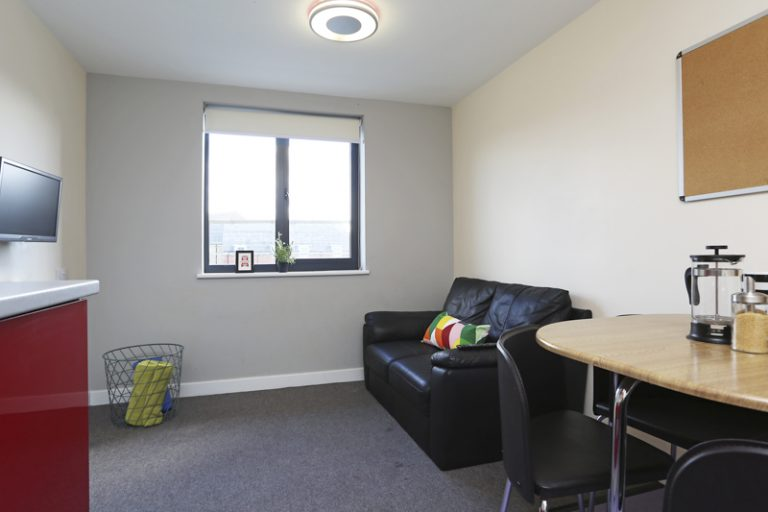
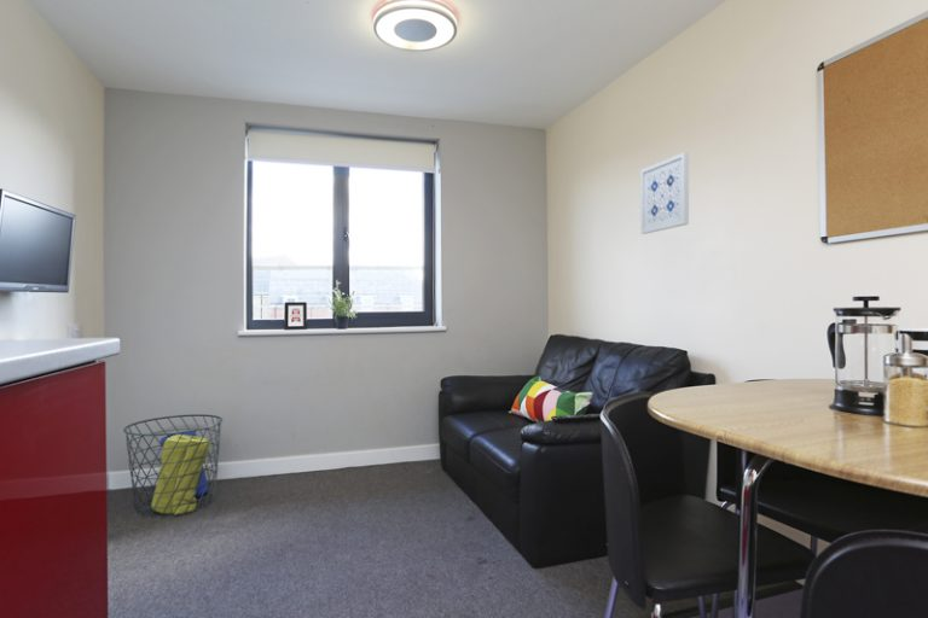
+ wall art (662, 194)
